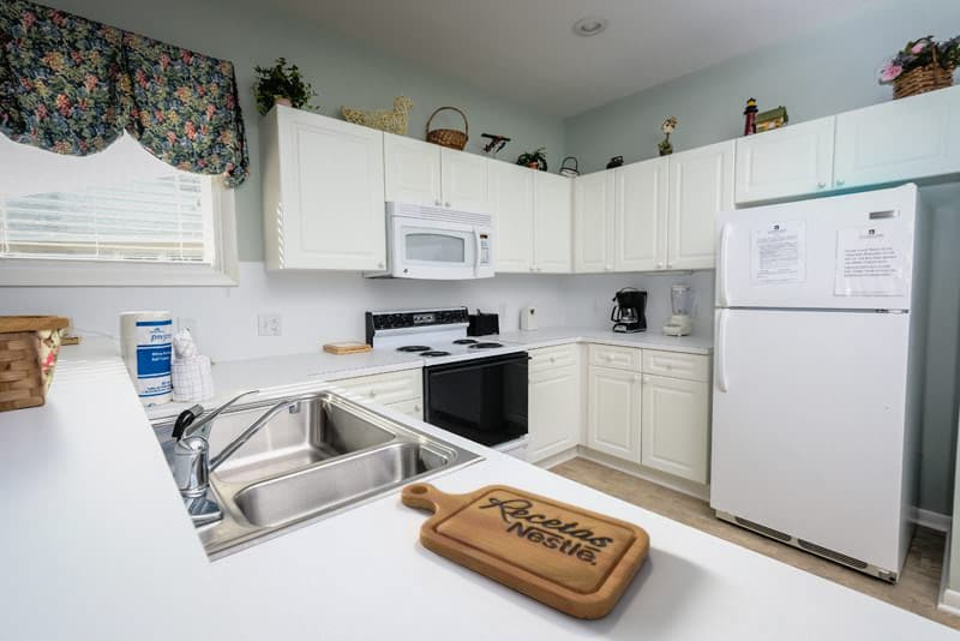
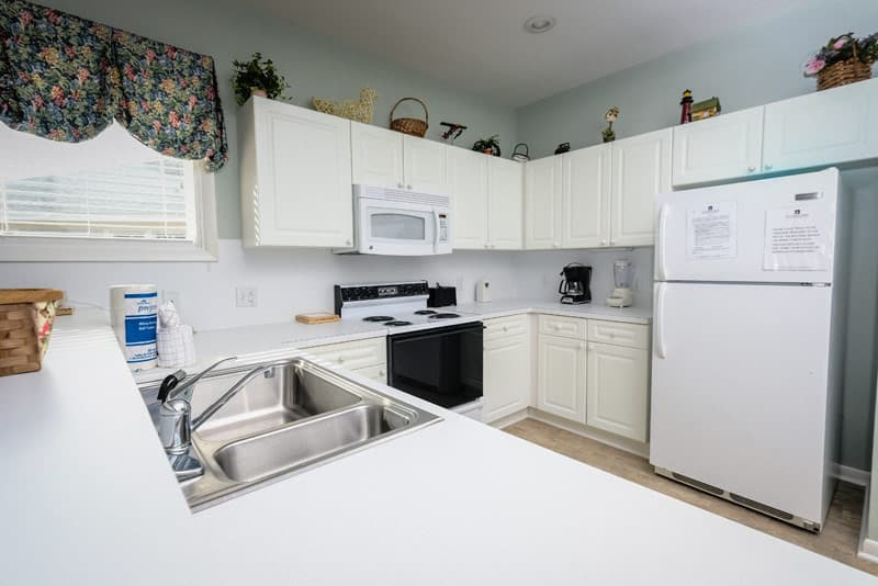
- cutting board (499, 523)
